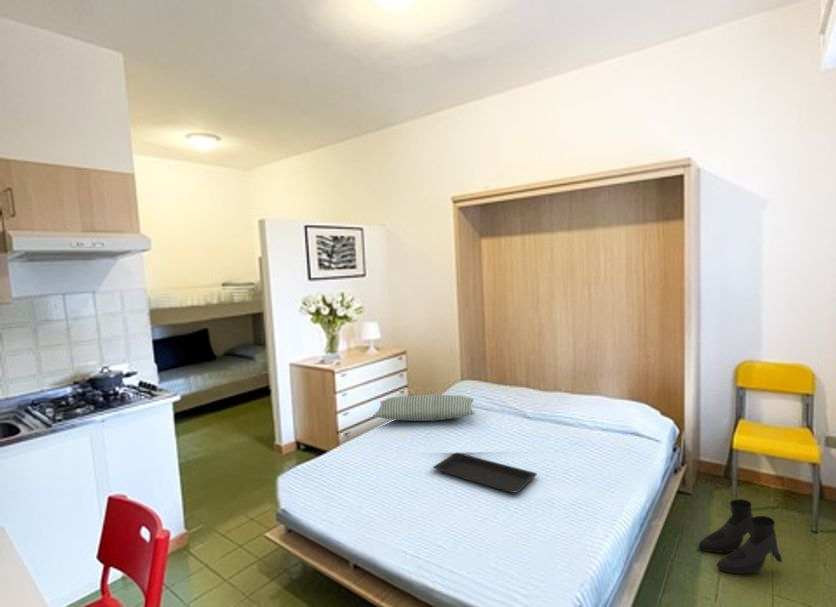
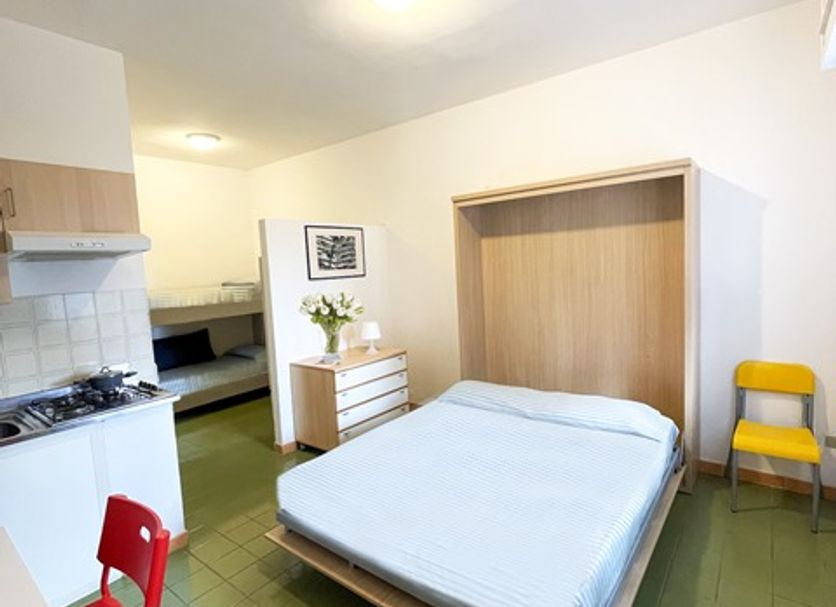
- pillow (425, 407)
- serving tray (483, 472)
- boots (738, 533)
